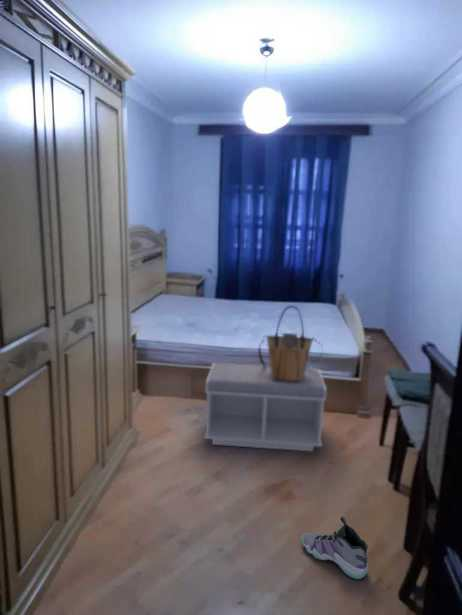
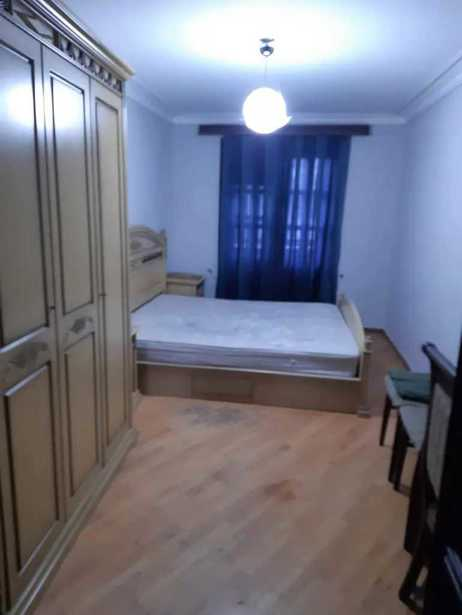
- bench (264, 404)
- tote bag (291, 339)
- sneaker (335, 537)
